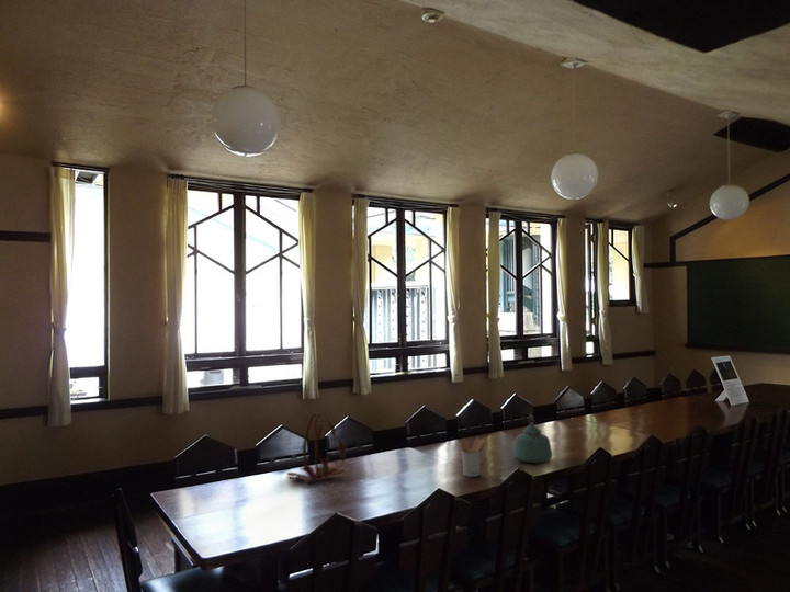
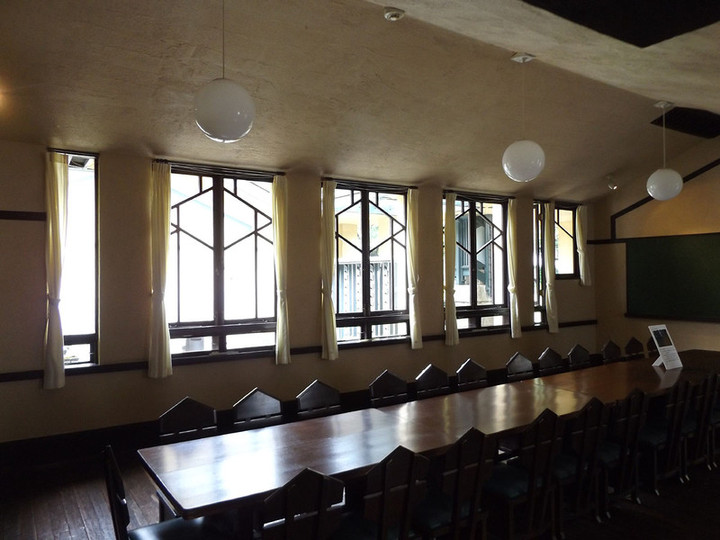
- utensil holder (473, 456)
- kettle (531, 435)
- plant (317, 445)
